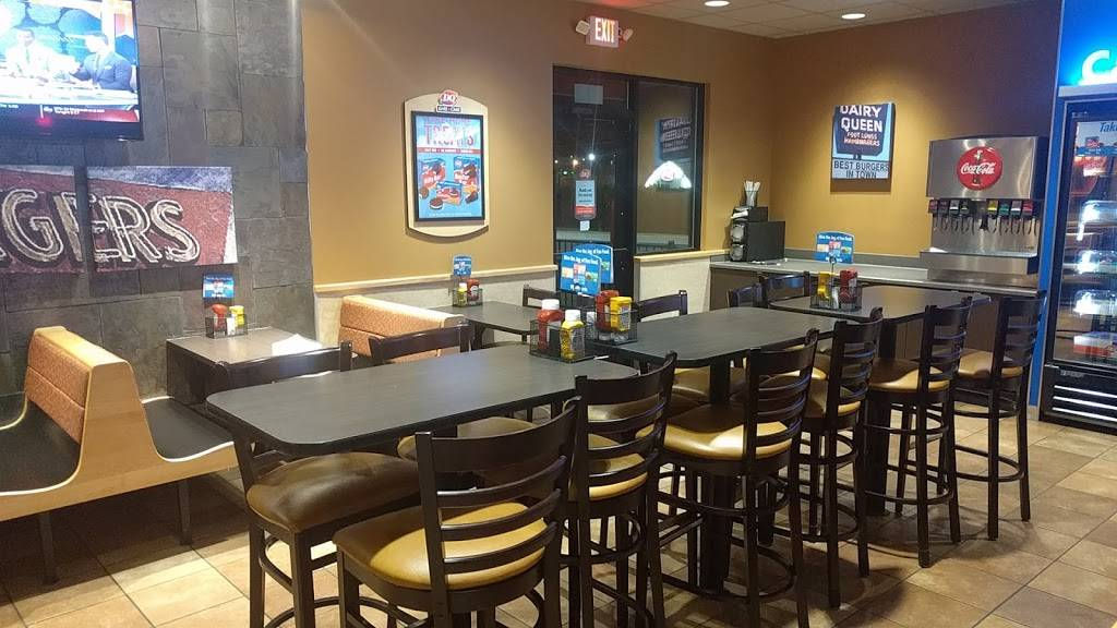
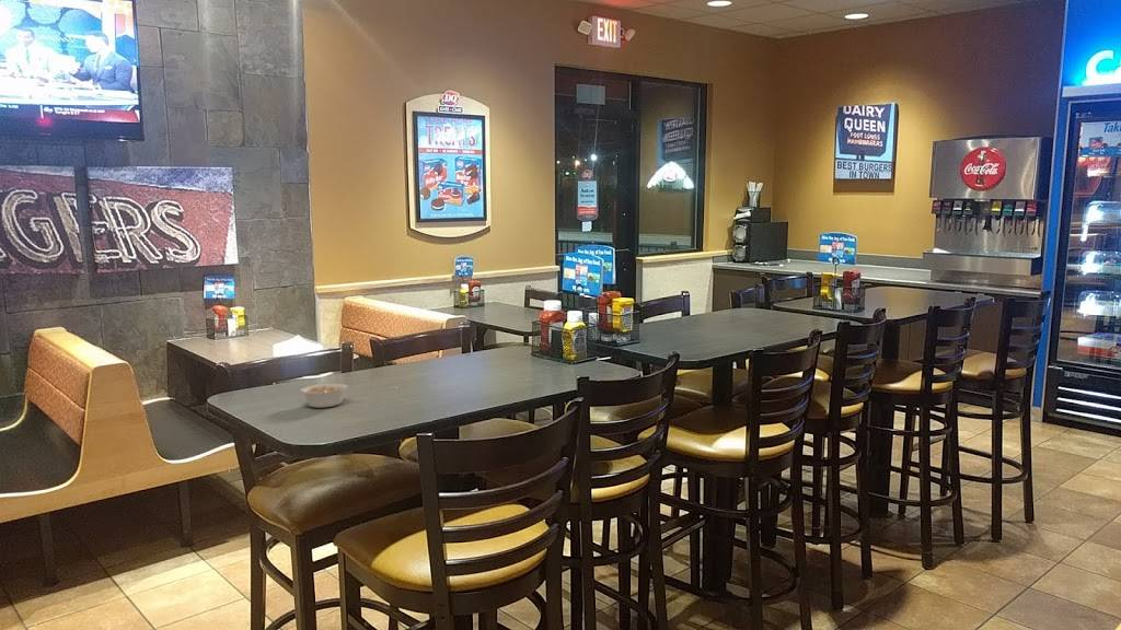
+ legume (326, 394)
